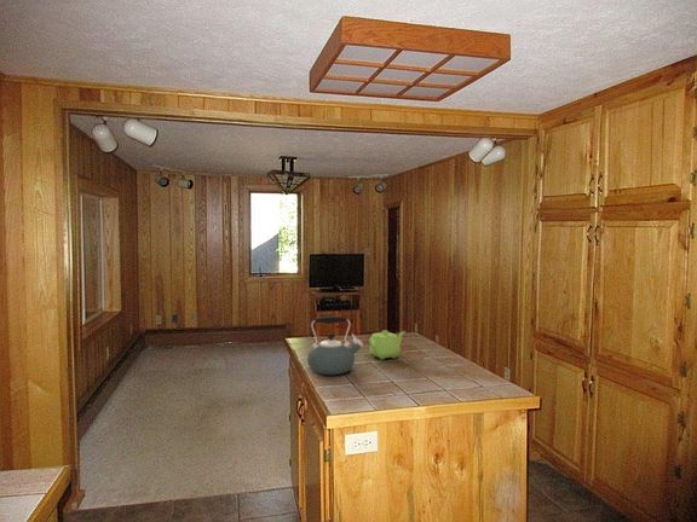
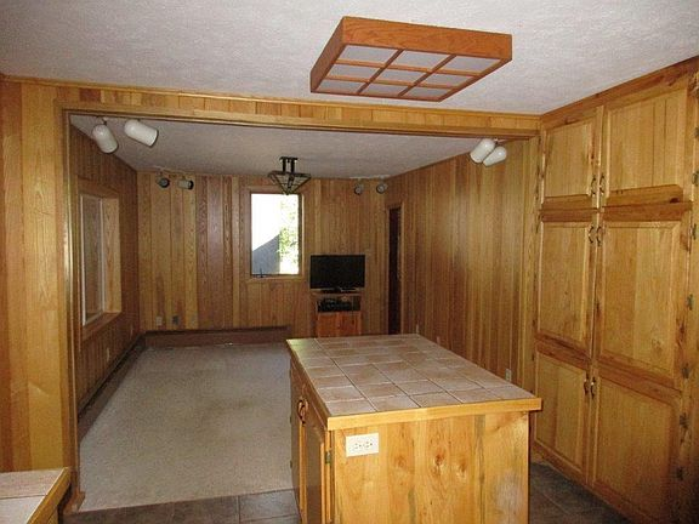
- teapot (387, 343)
- kettle (335, 343)
